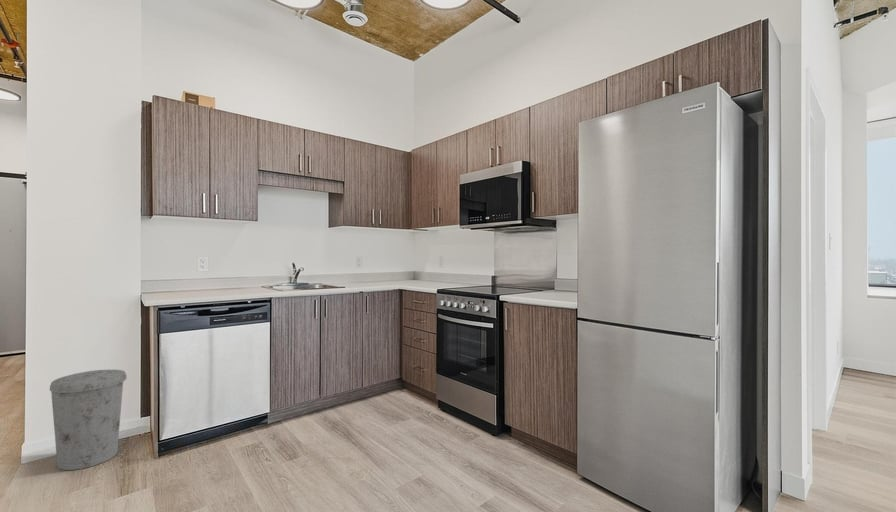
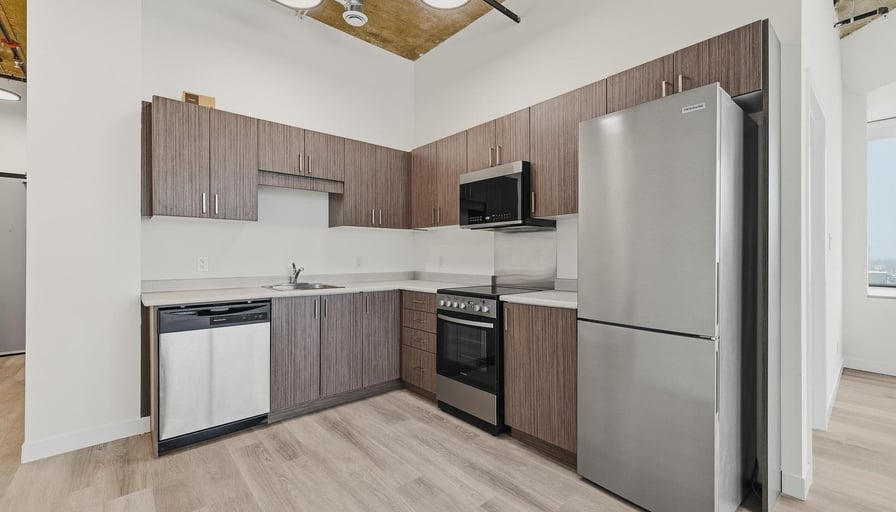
- trash can (89, 415)
